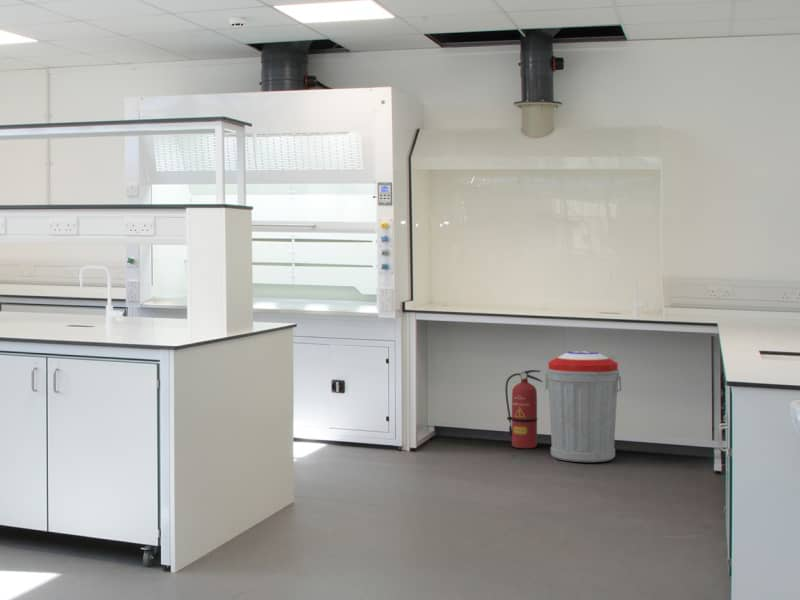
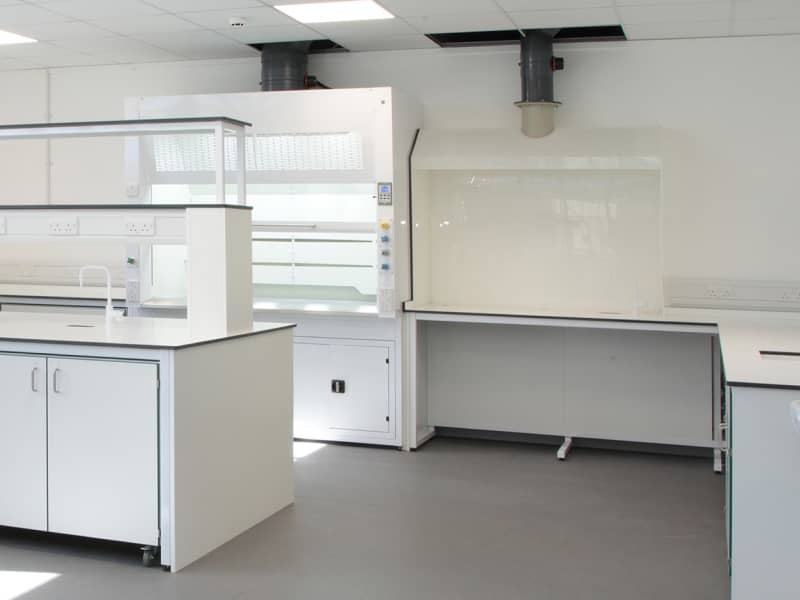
- fire extinguisher (523, 408)
- trash can (582, 404)
